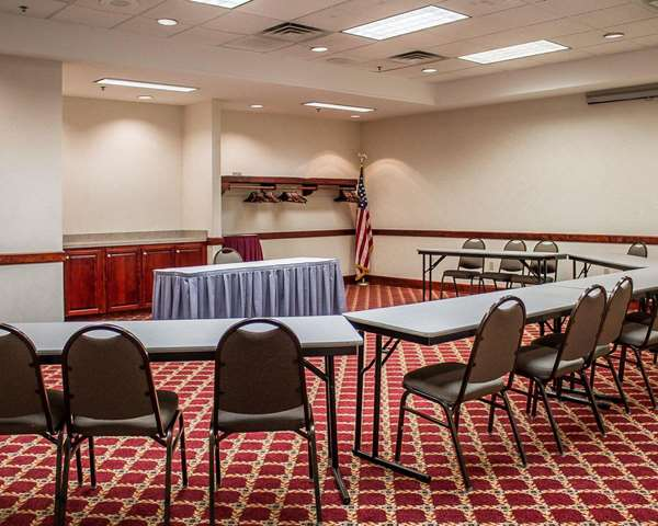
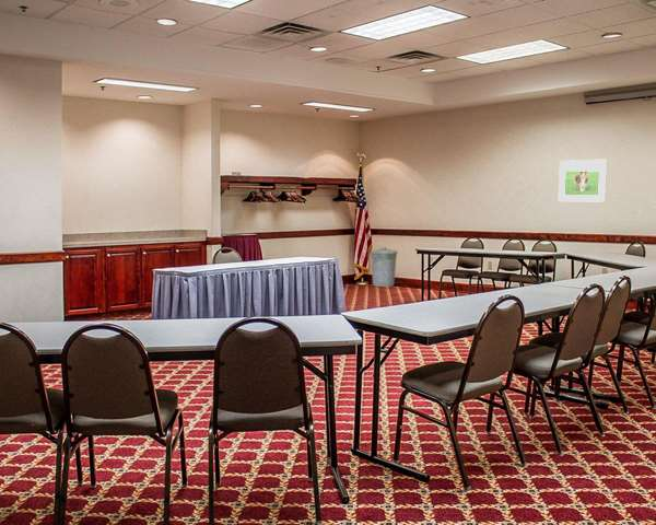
+ trash can (383, 266)
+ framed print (582, 180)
